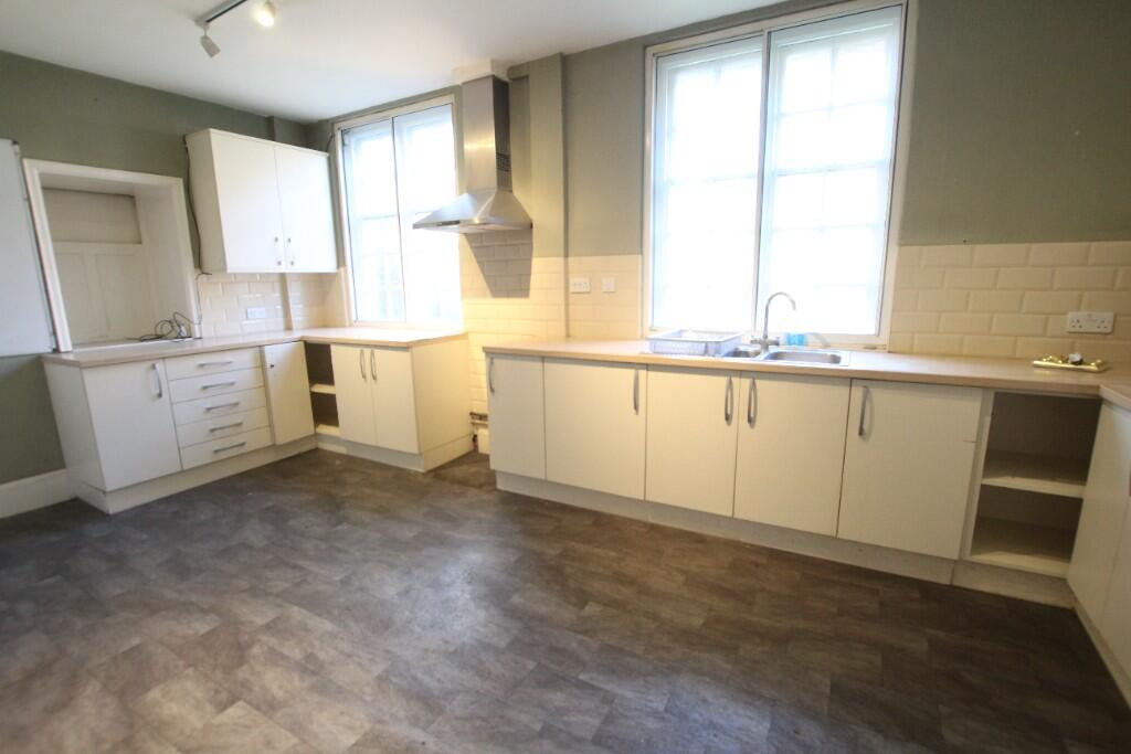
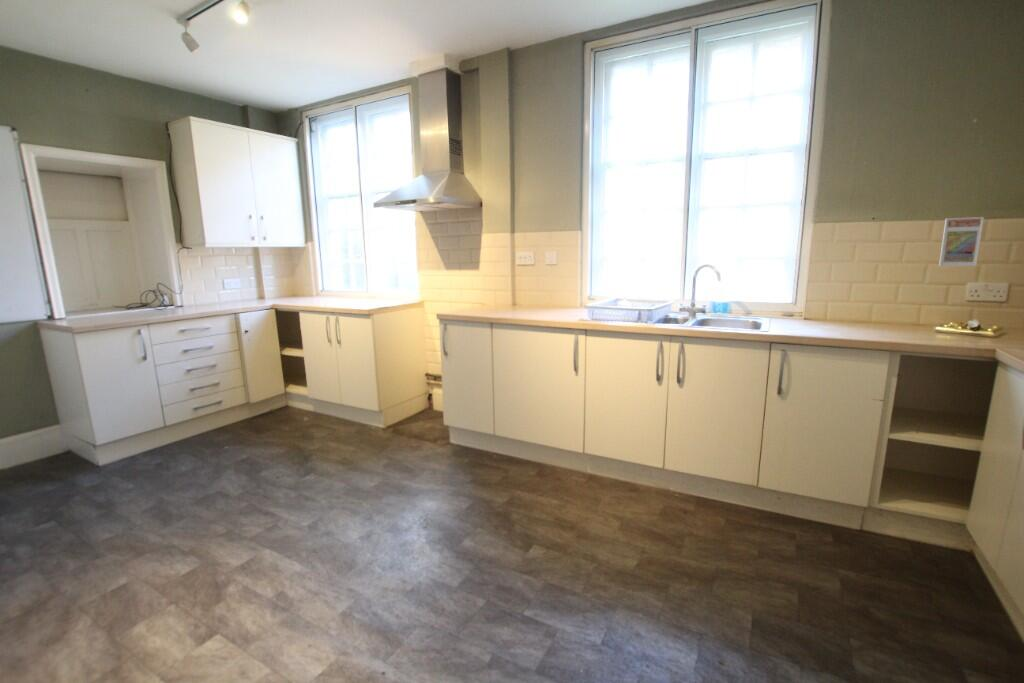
+ trading card display case (961, 242)
